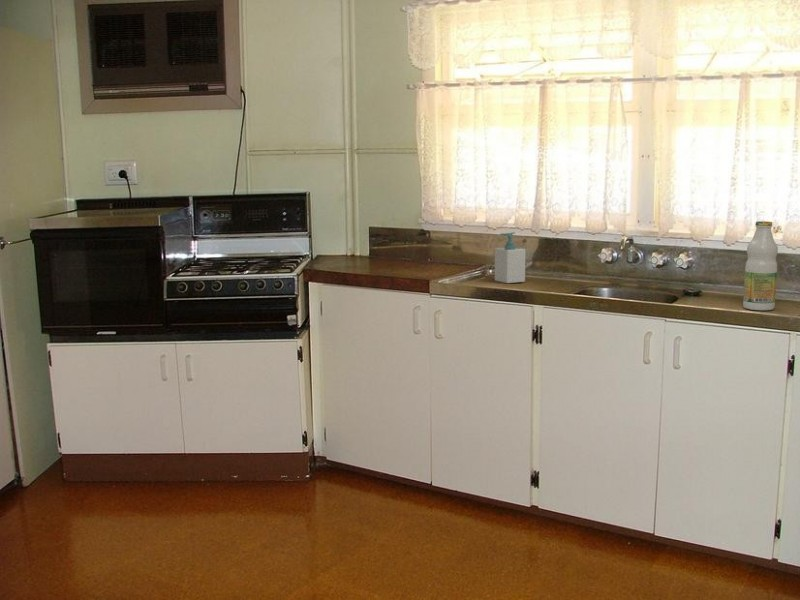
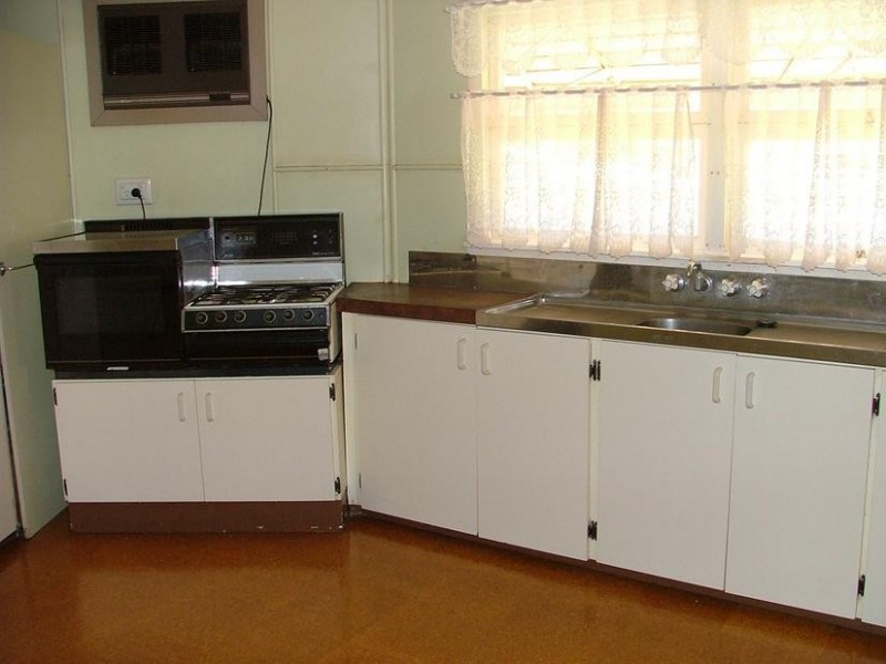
- soap bottle (509, 257)
- bottle (761, 265)
